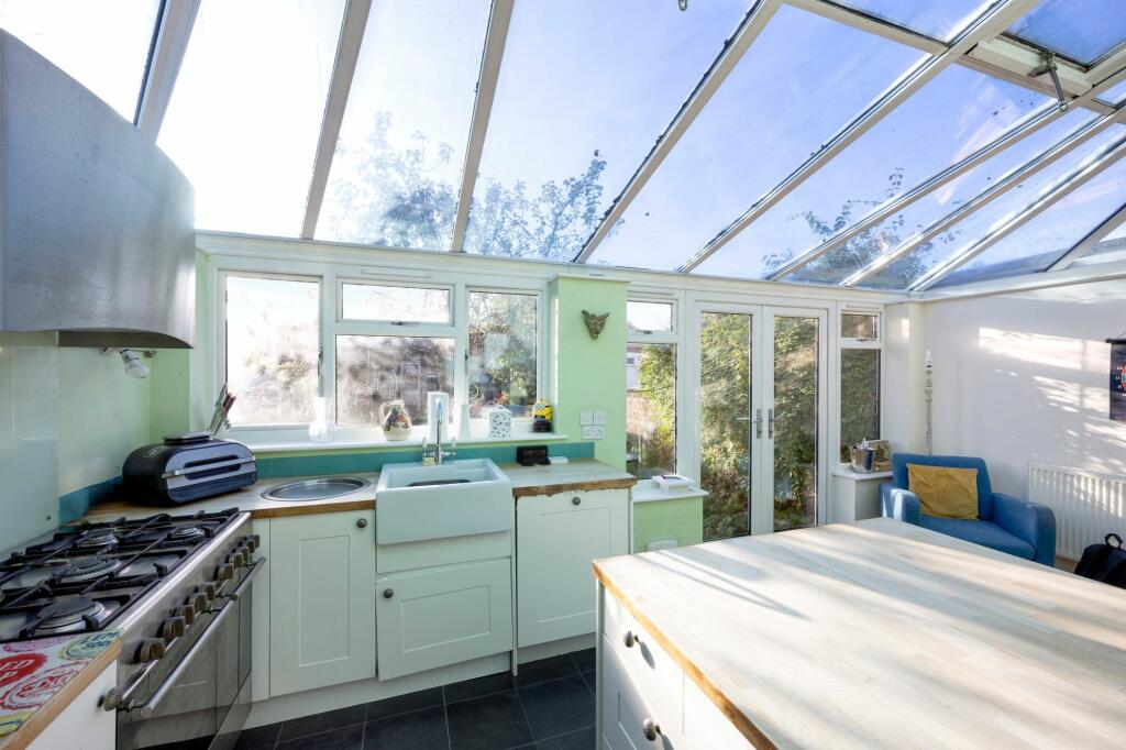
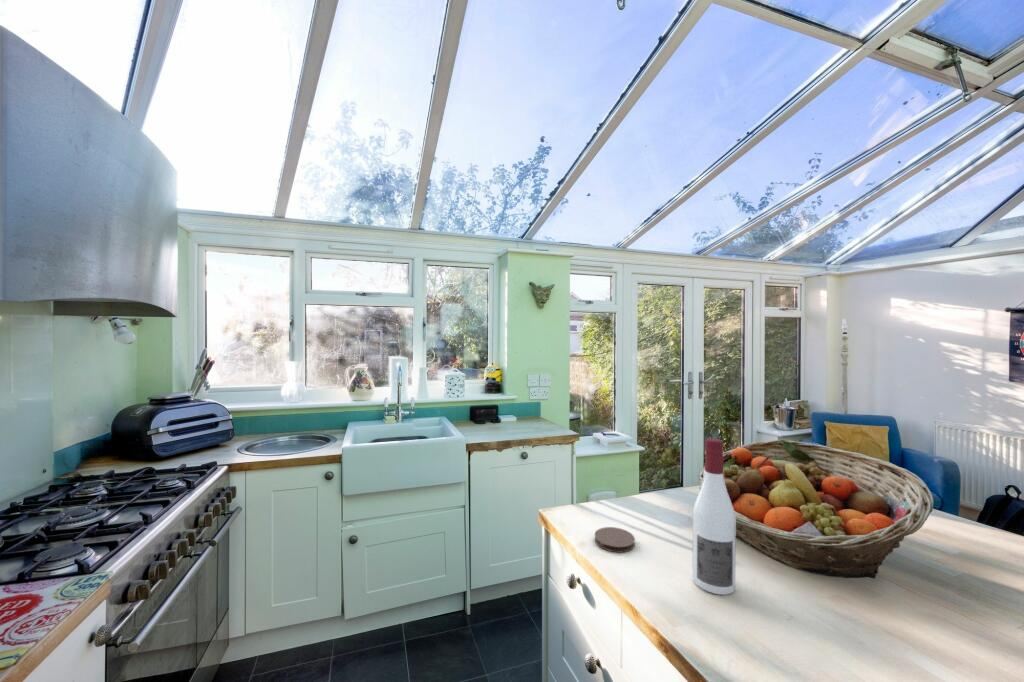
+ alcohol (713, 511)
+ coaster (614, 539)
+ fruit basket (796, 497)
